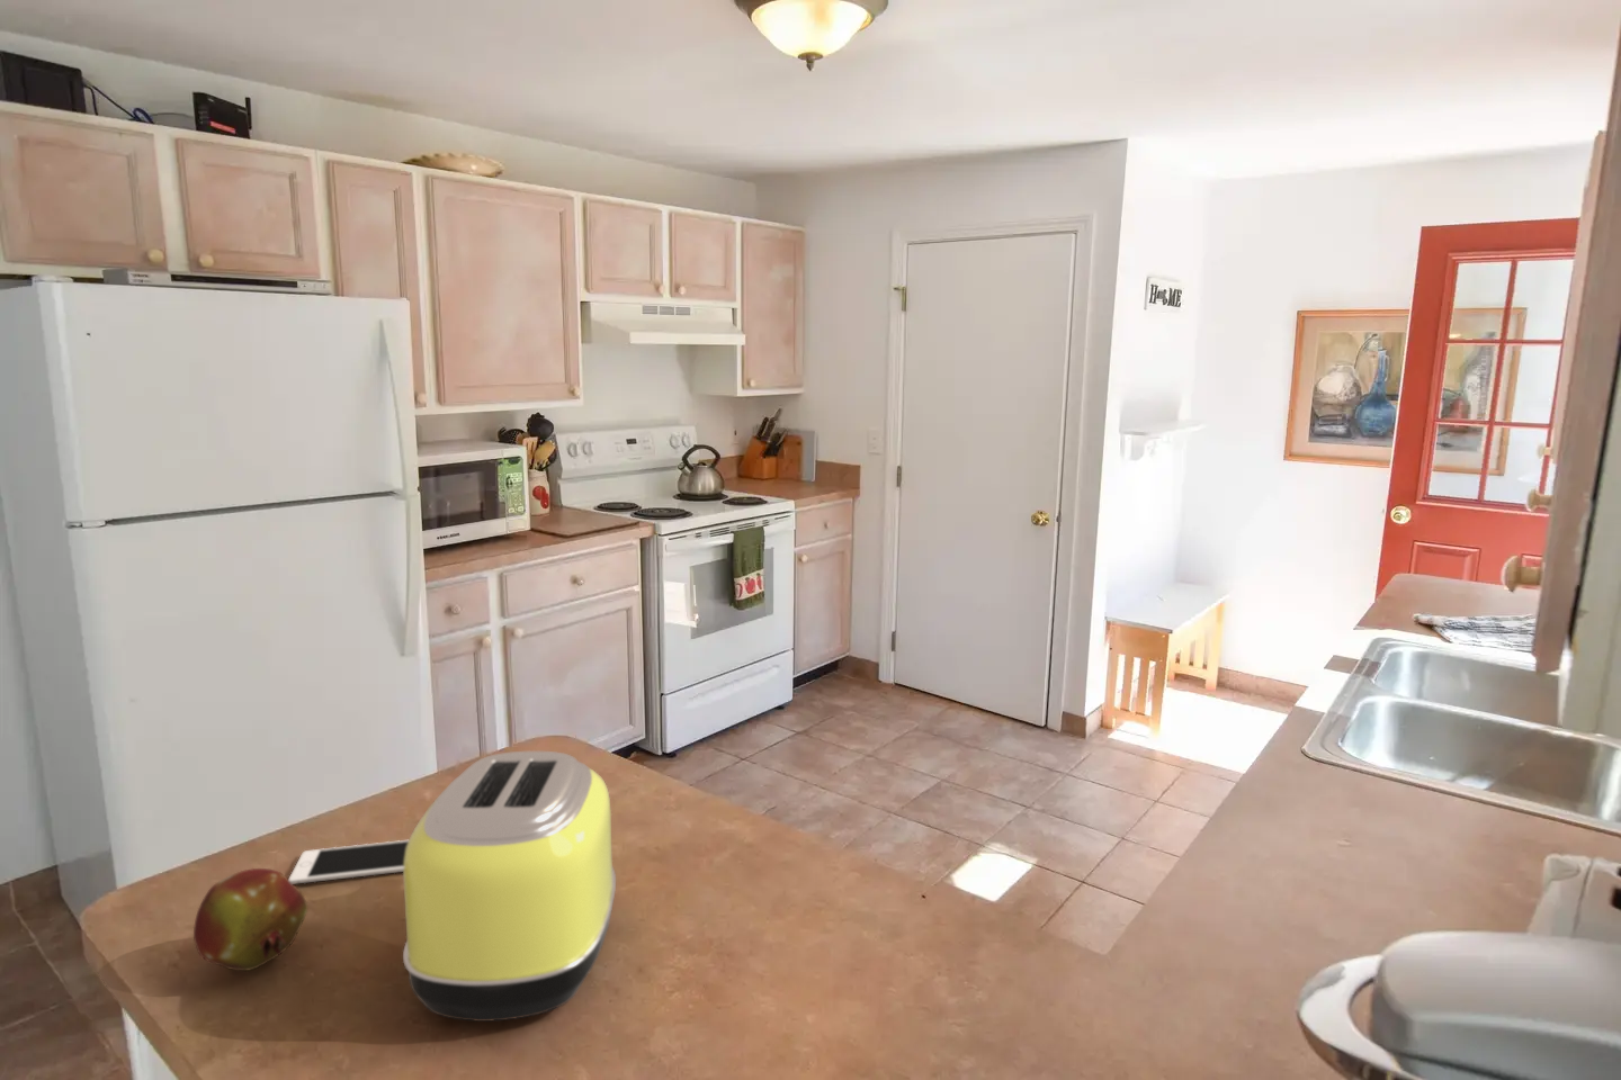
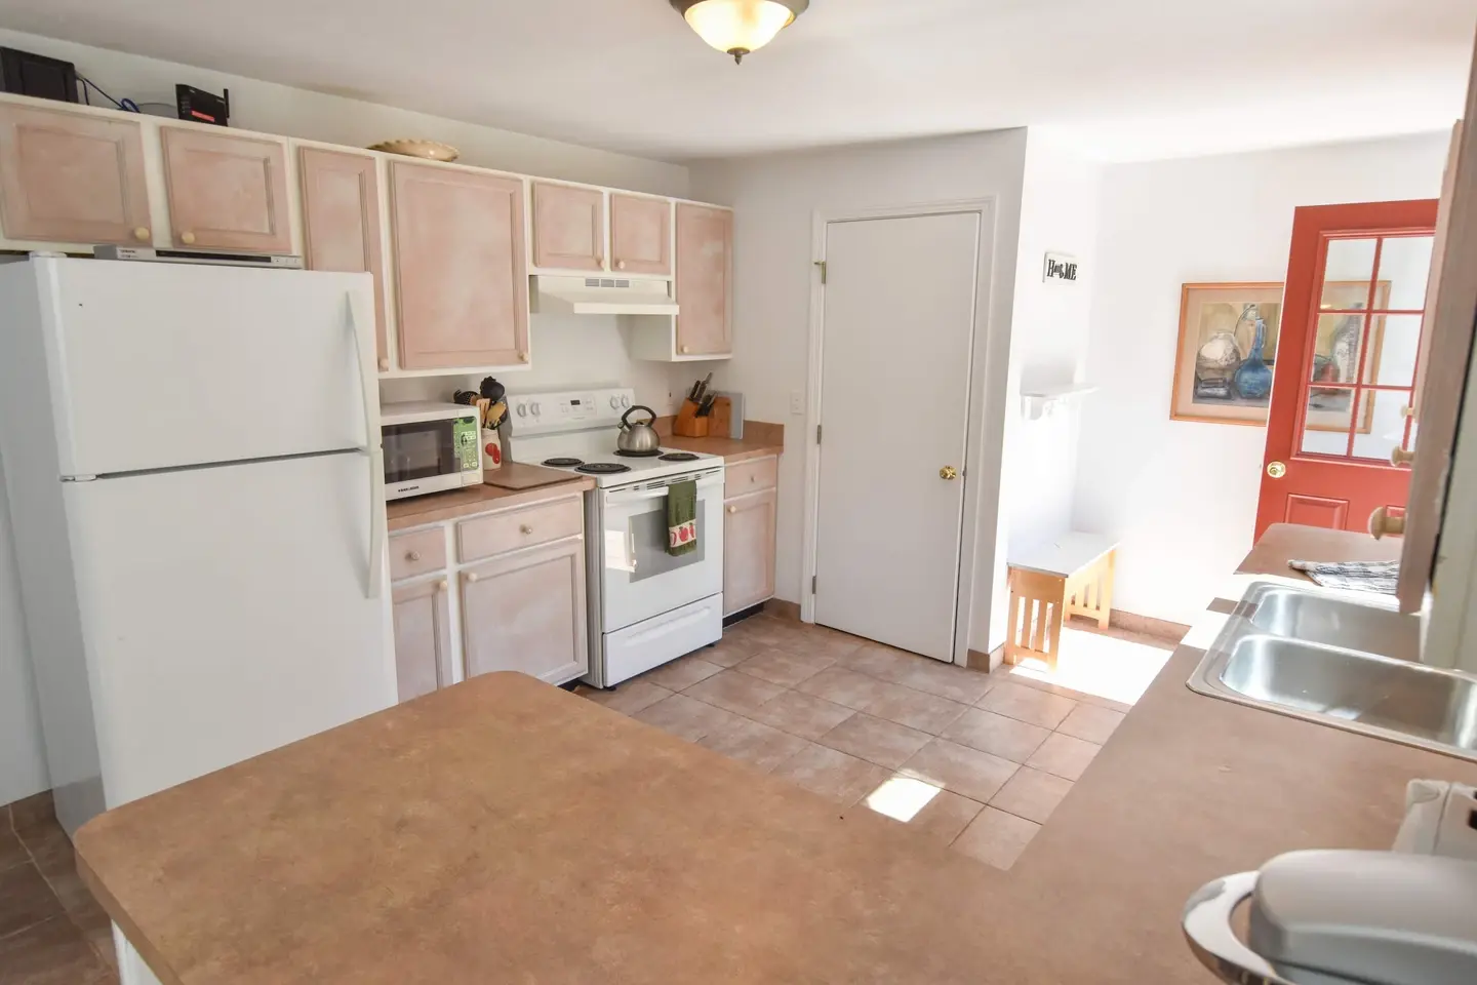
- fruit (254, 922)
- cell phone (364, 859)
- toaster (517, 864)
